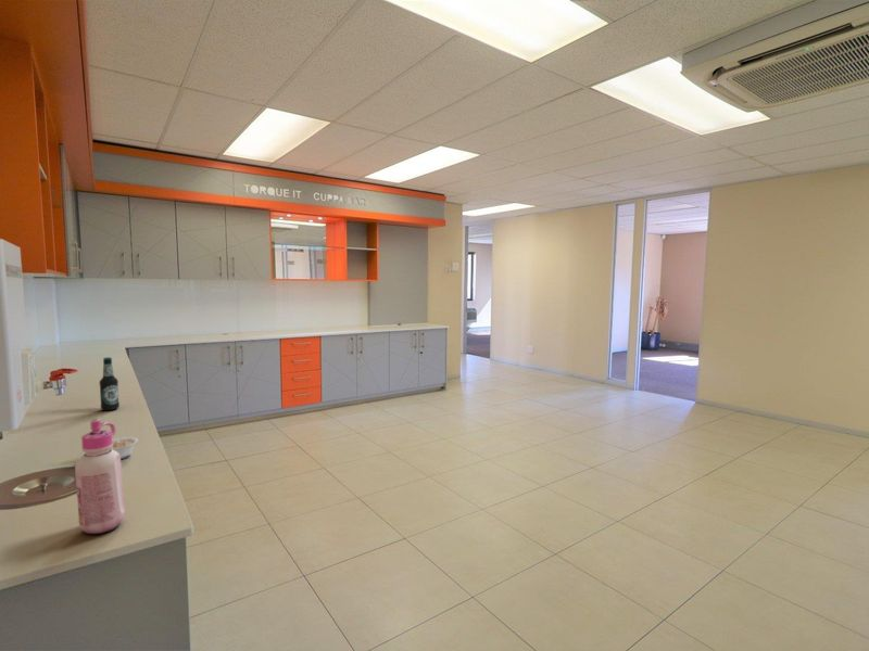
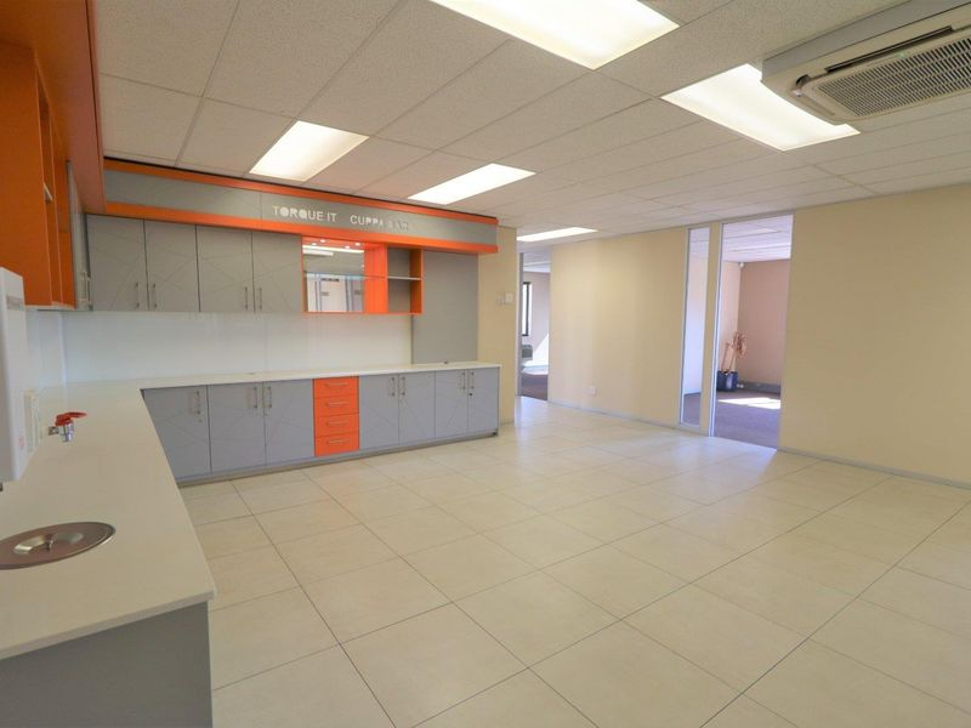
- bottle (109, 383)
- glue bottle (100, 473)
- legume (113, 449)
